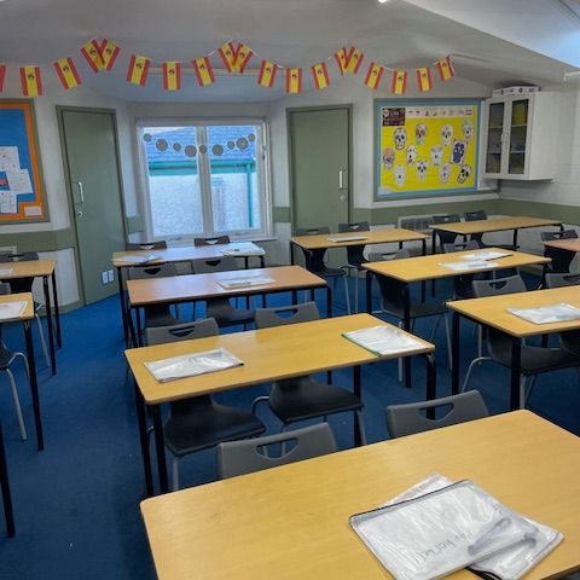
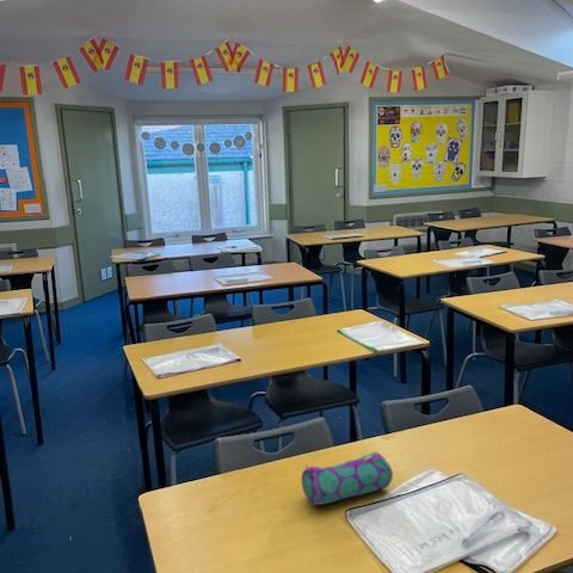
+ pencil case (346, 476)
